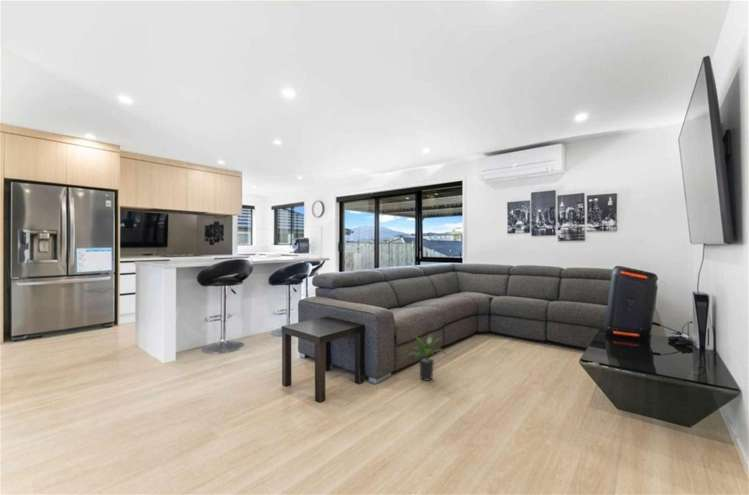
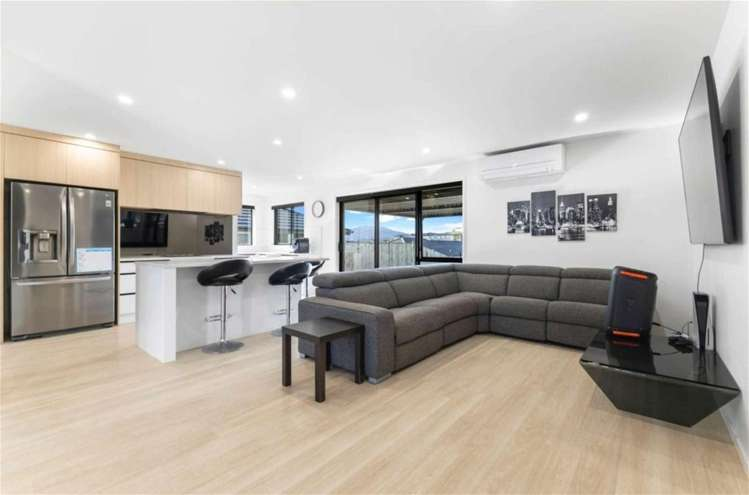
- potted plant (426, 357)
